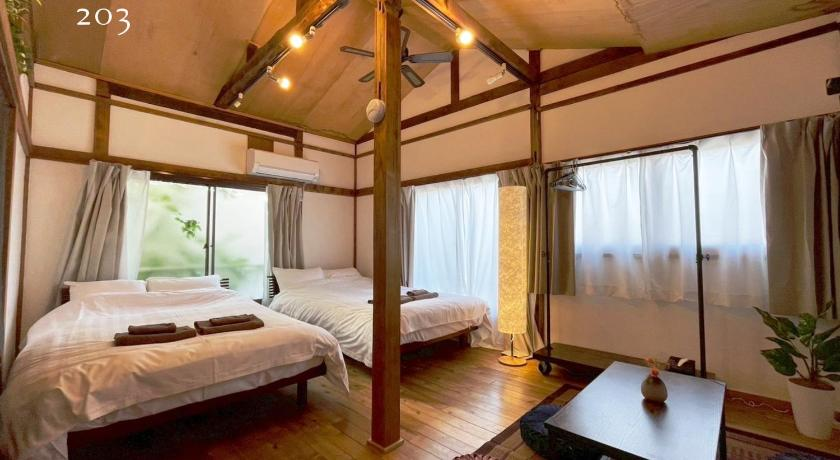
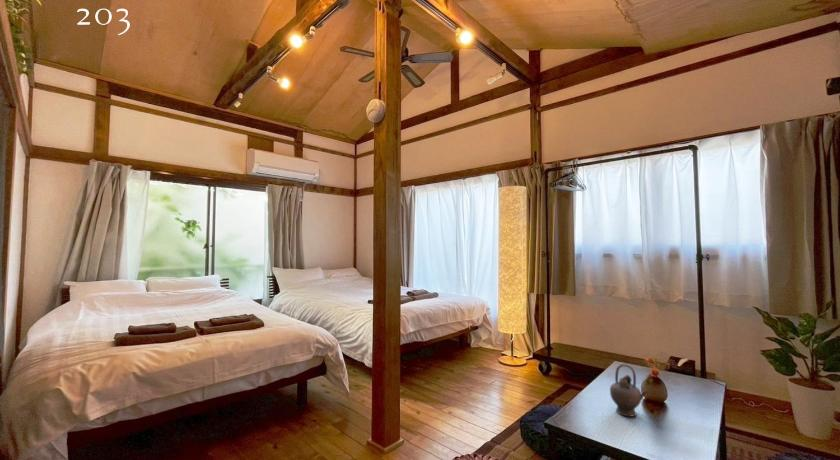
+ teapot (628, 389)
